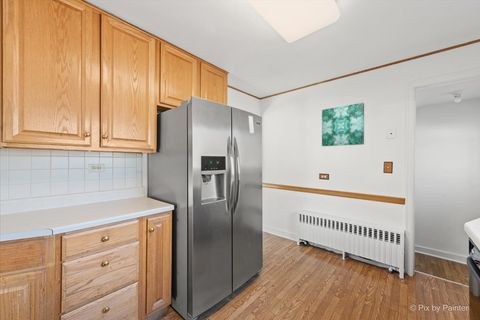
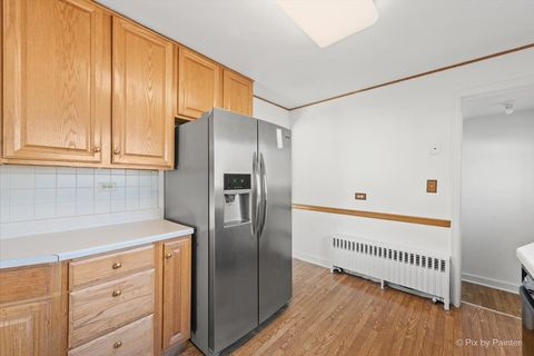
- wall art (341, 126)
